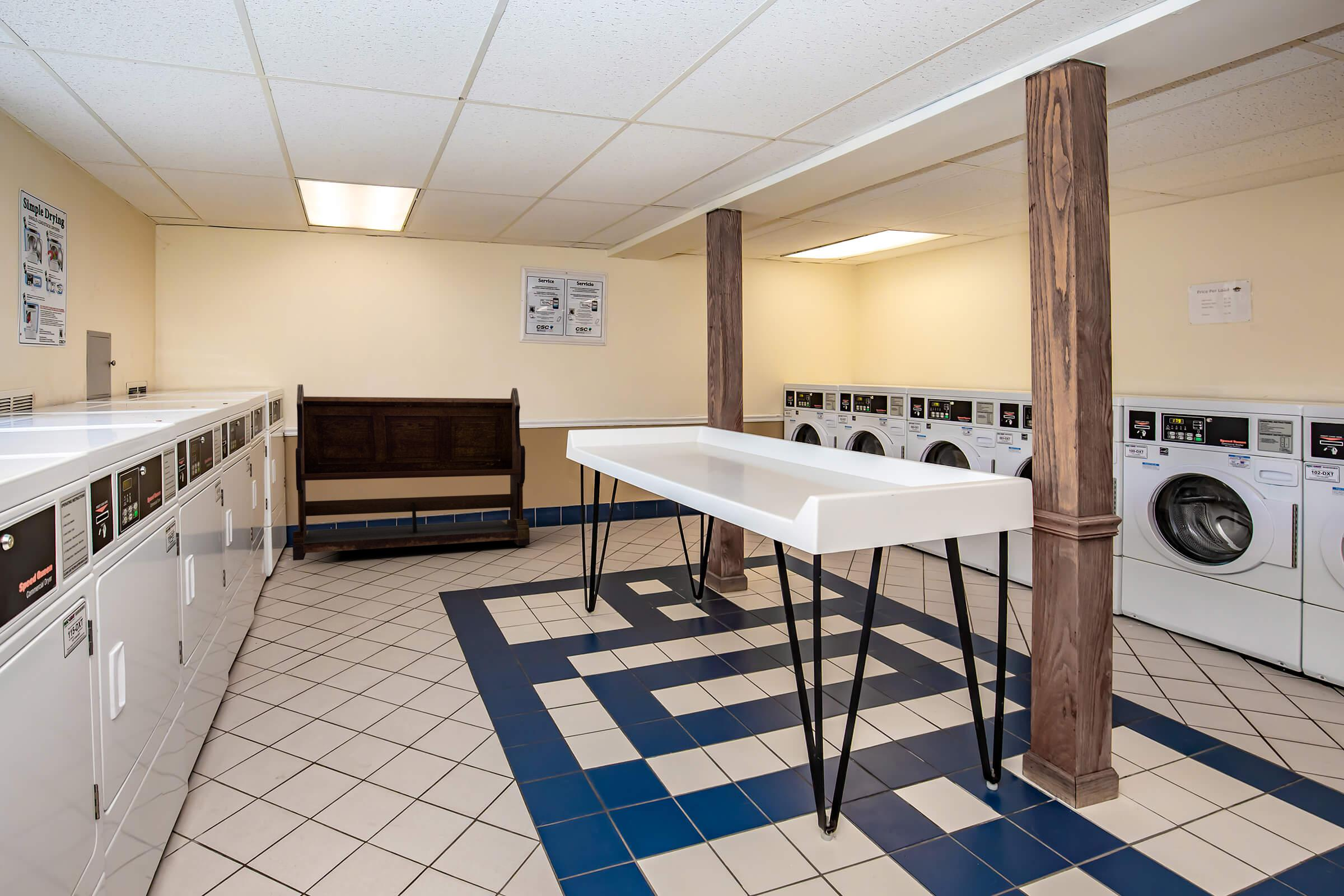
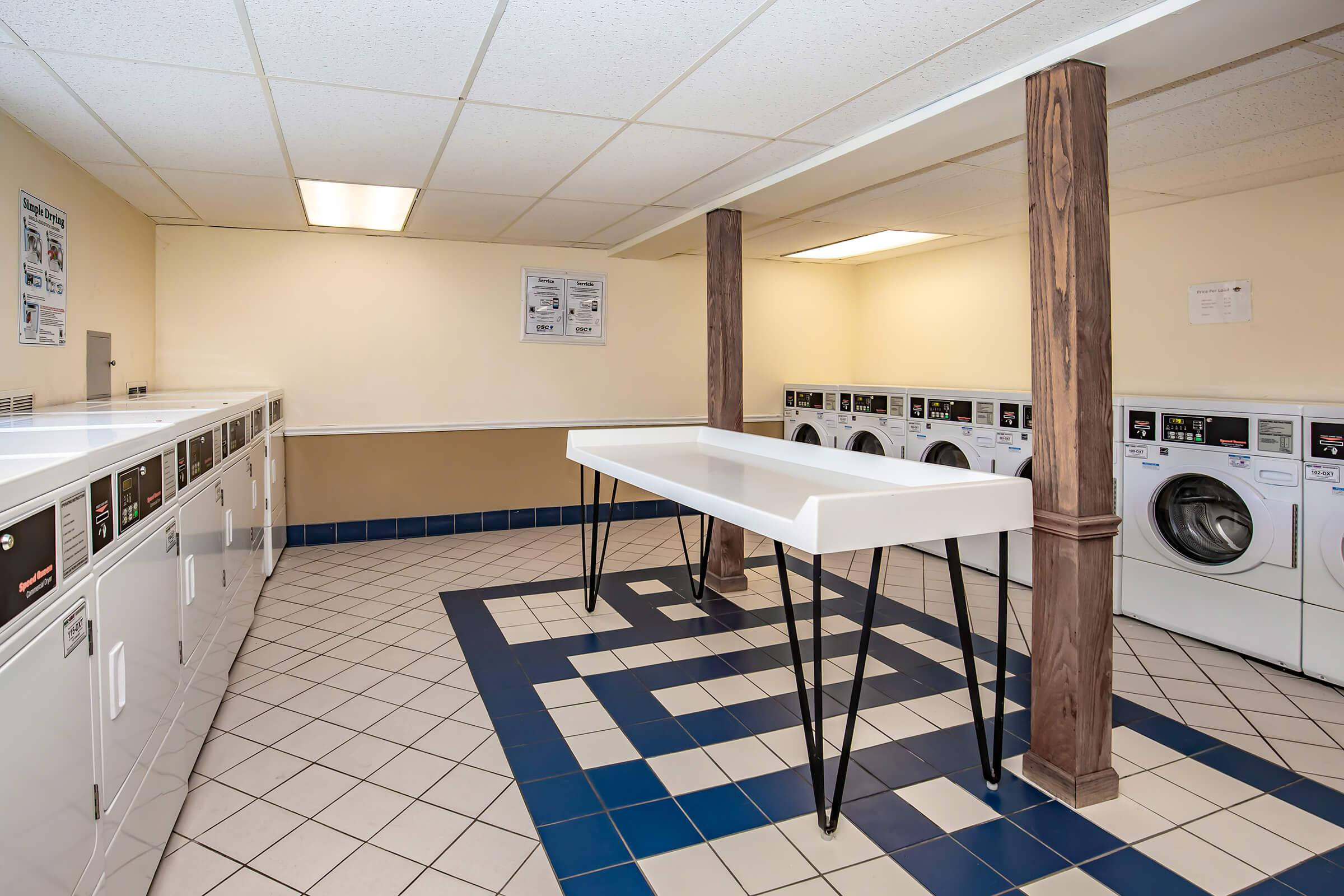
- bench (413, 466)
